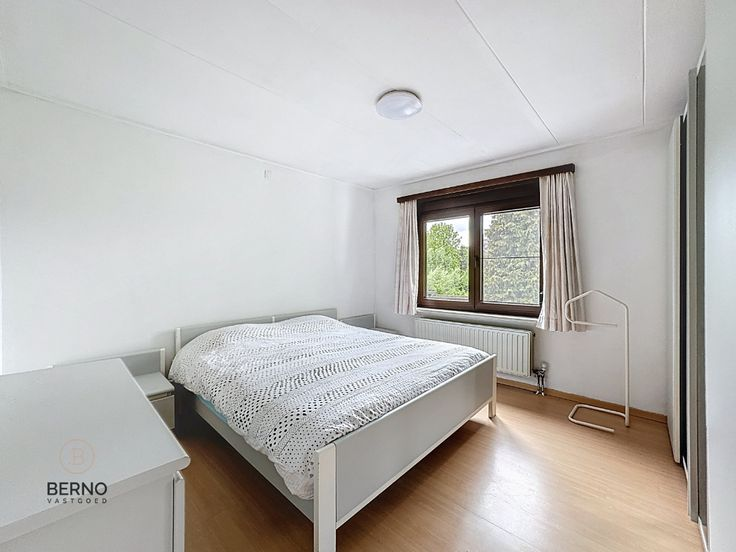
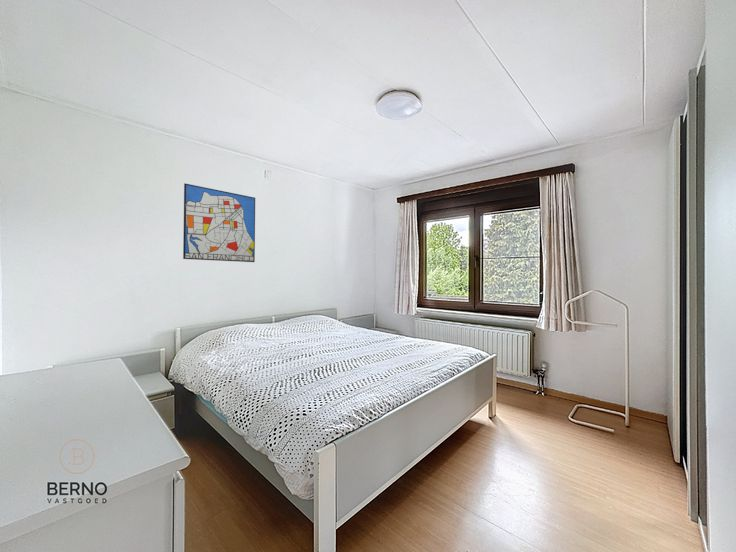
+ wall art (222, 225)
